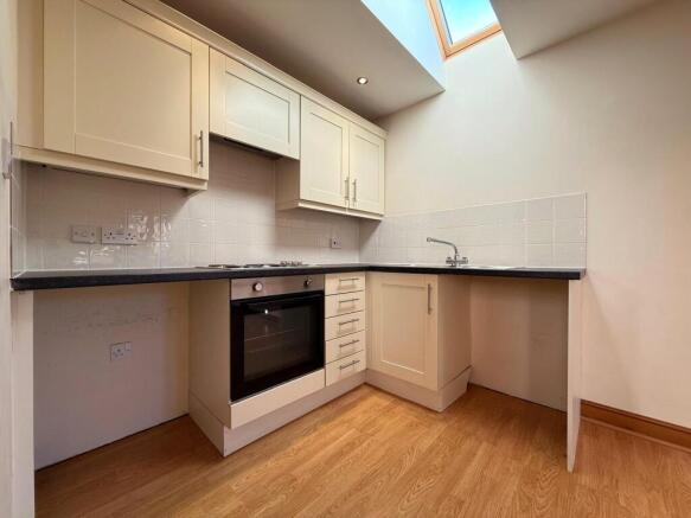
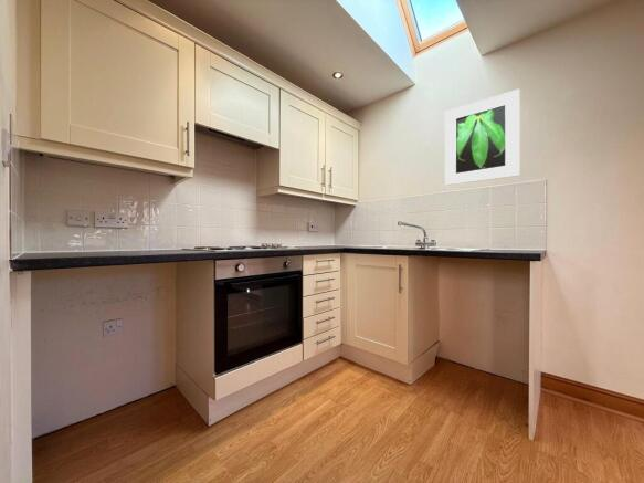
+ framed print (479, 140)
